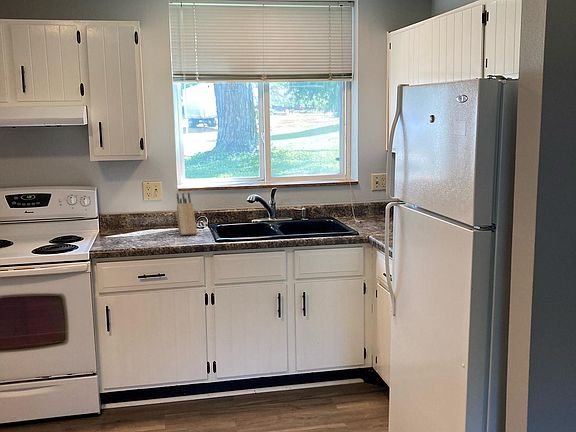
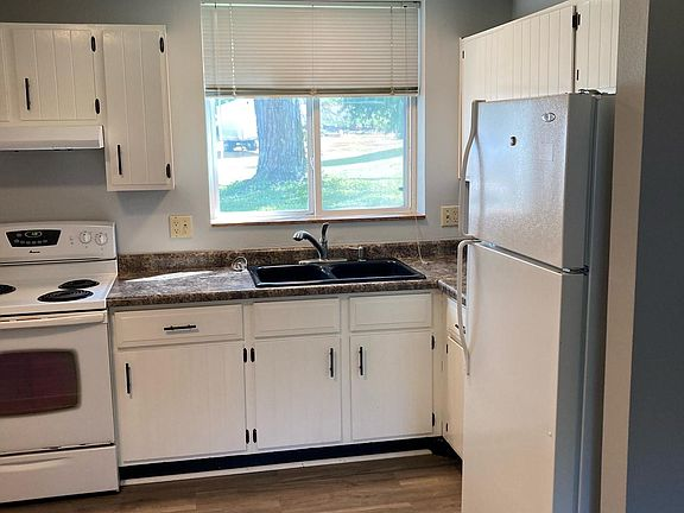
- knife block (185, 213)
